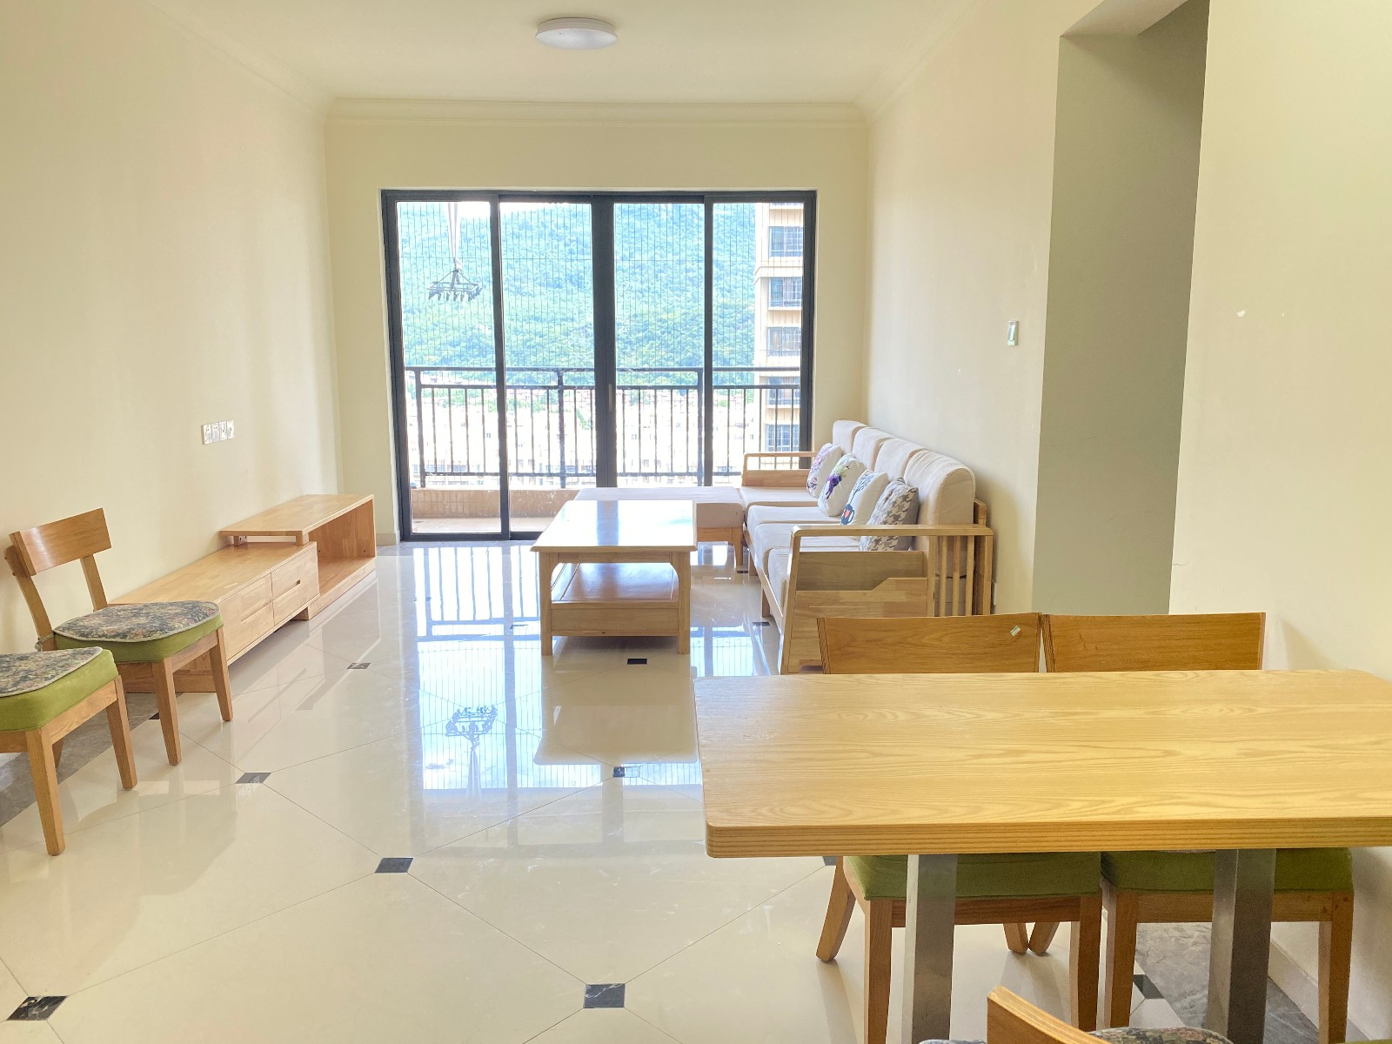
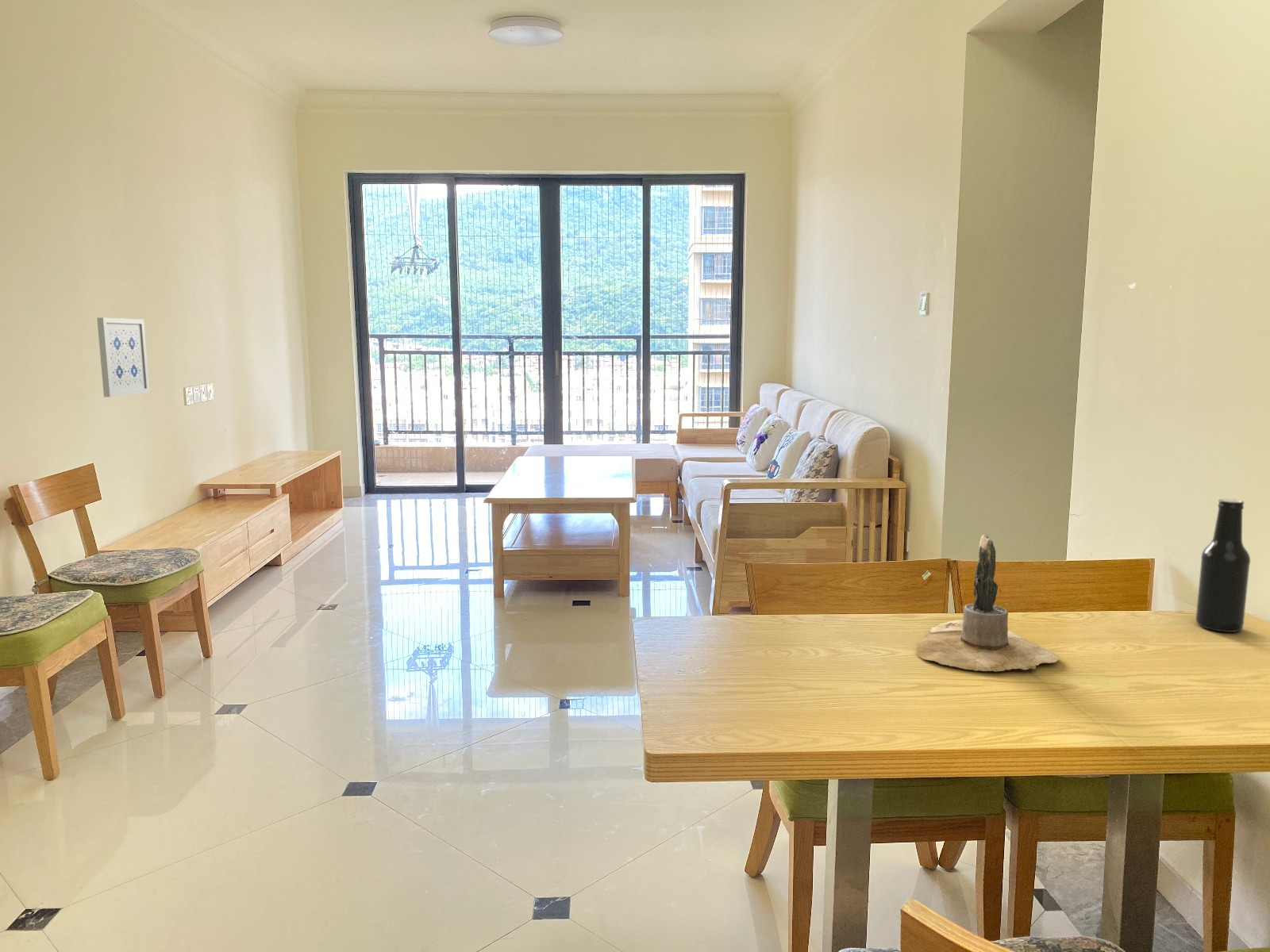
+ potted cactus (976, 593)
+ wall art (124, 356)
+ beer bottle (1225, 564)
